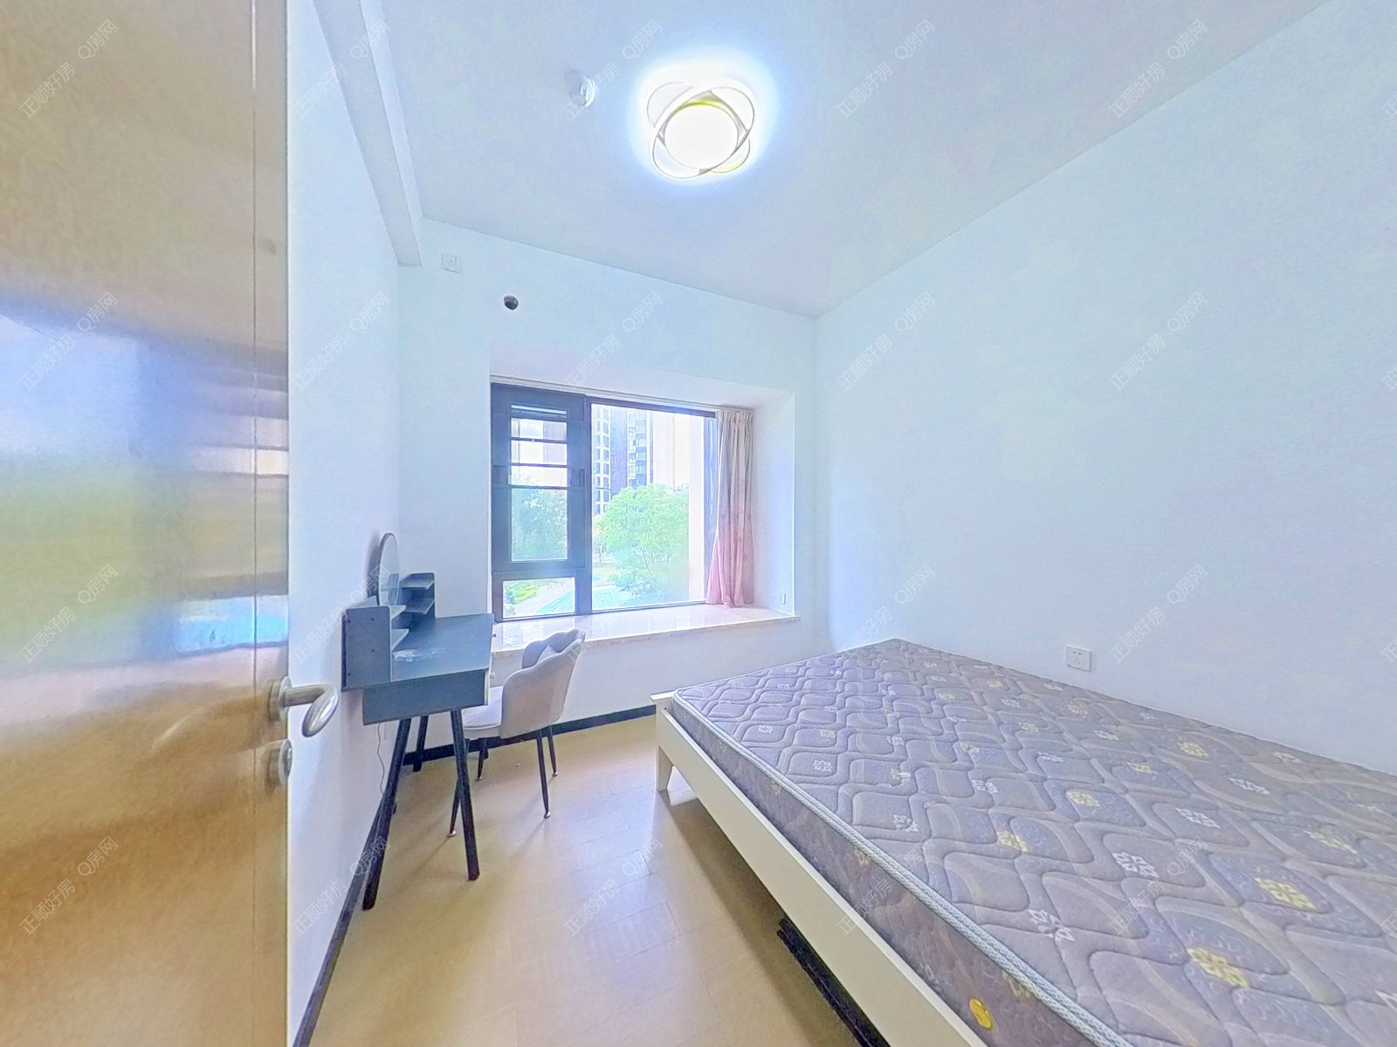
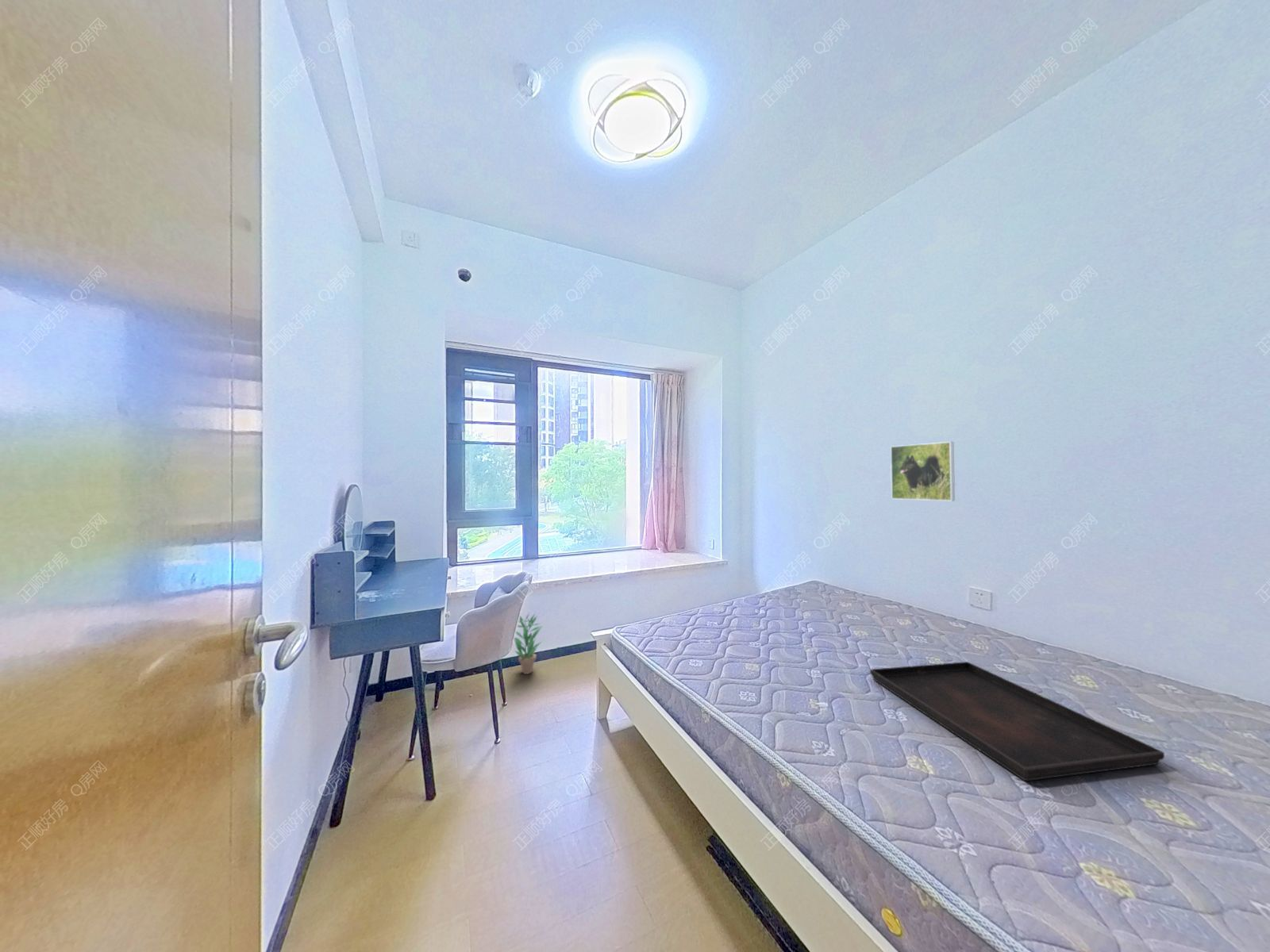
+ serving tray (990, 708)
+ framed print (921, 472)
+ potted plant (526, 641)
